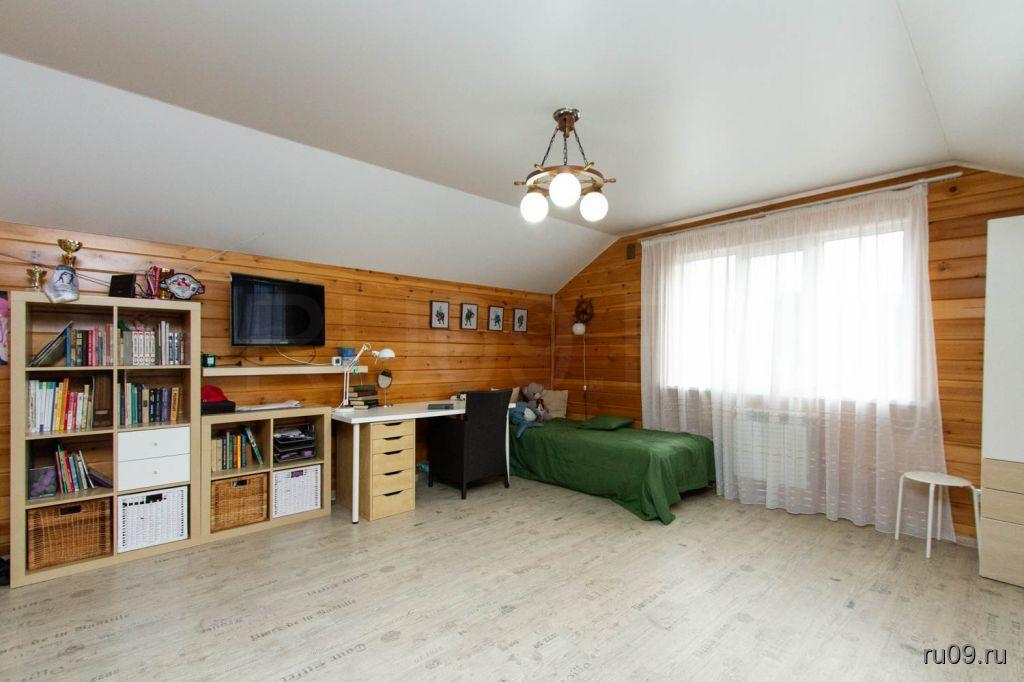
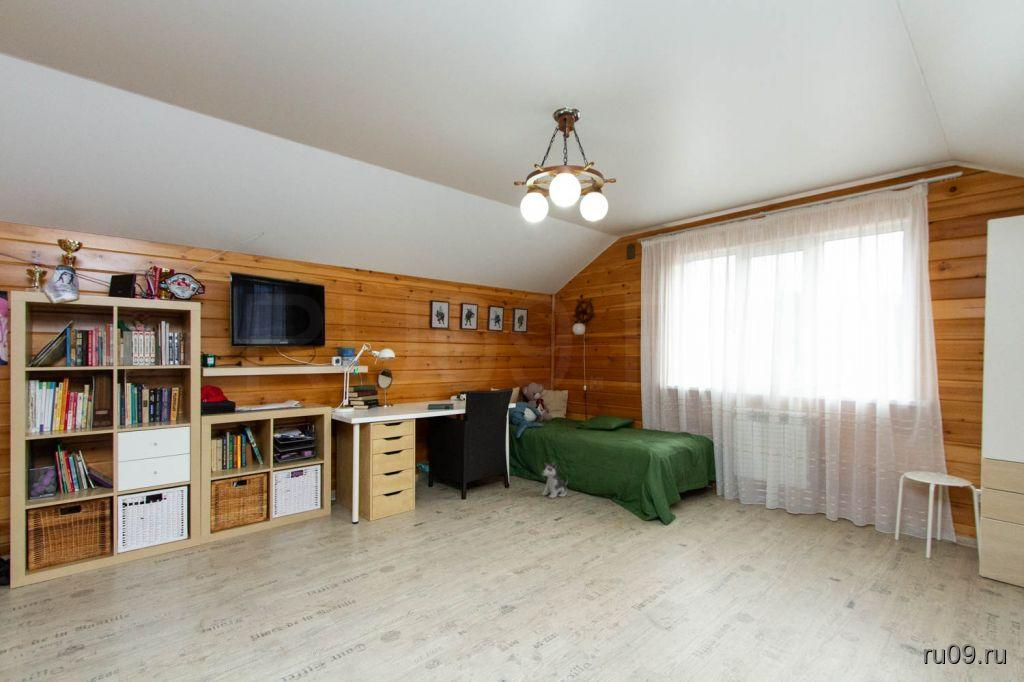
+ plush toy (556, 476)
